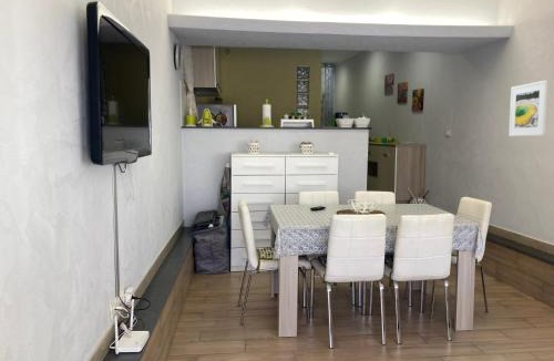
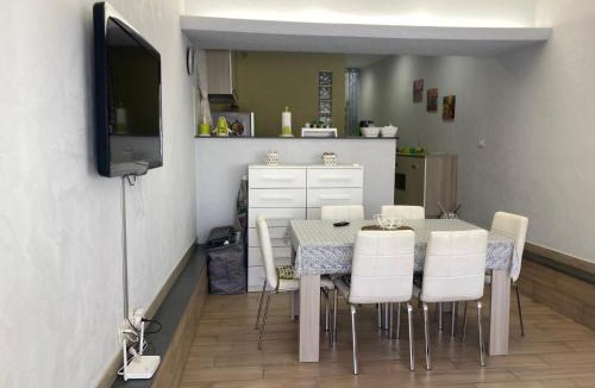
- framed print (526, 110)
